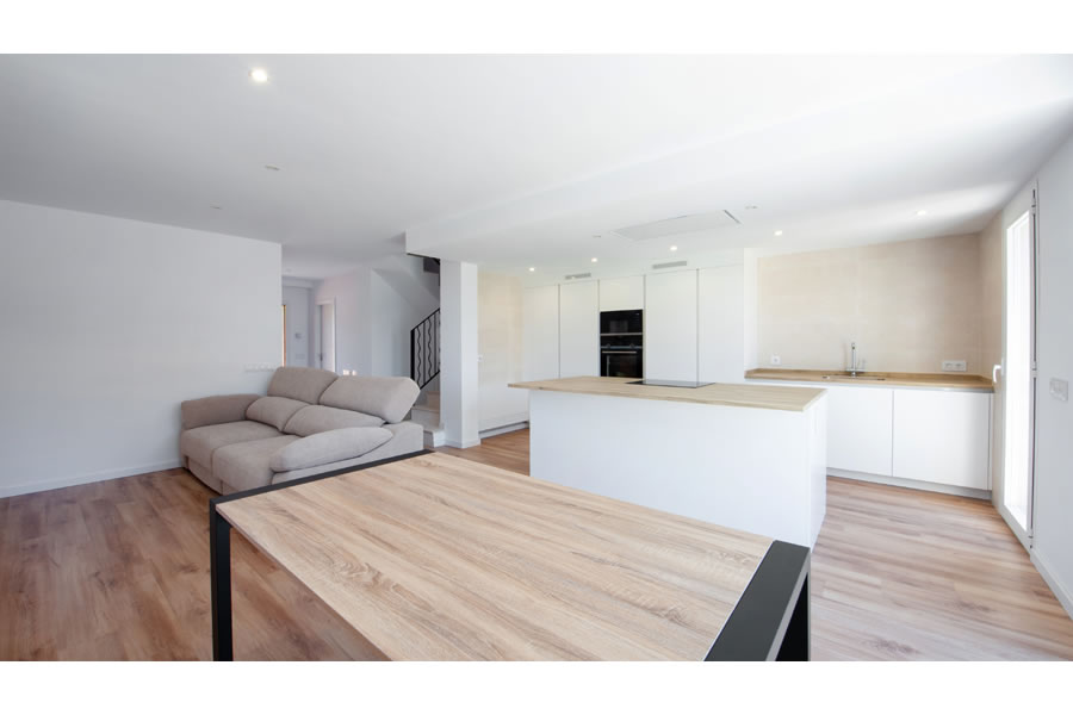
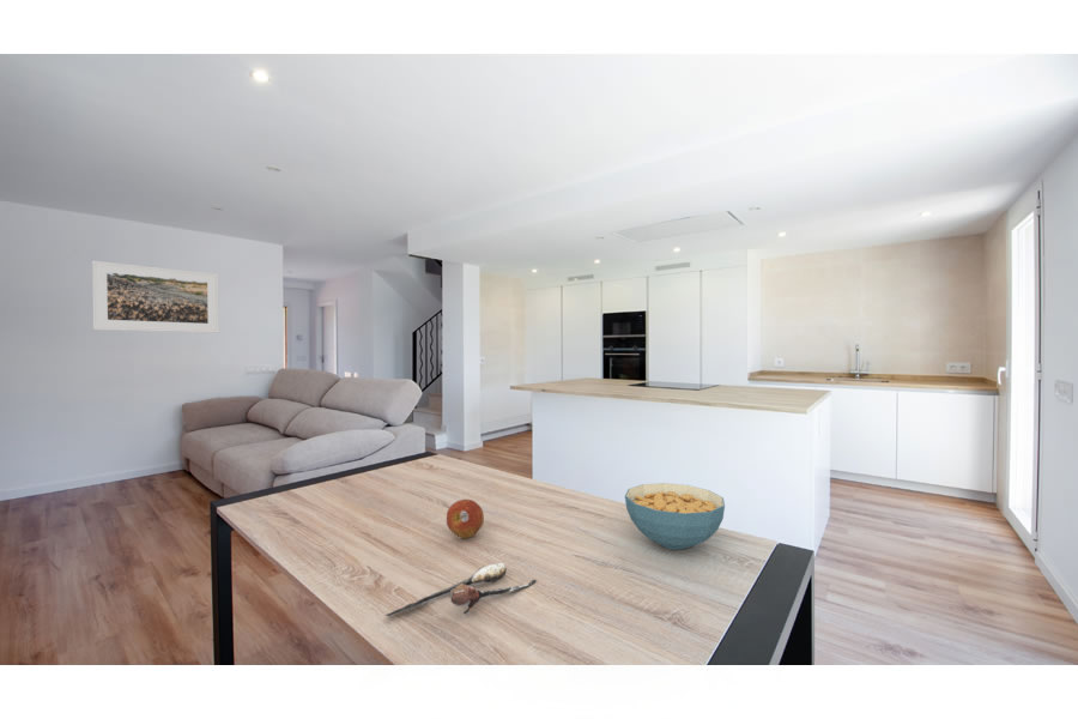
+ spoon (465, 585)
+ fruit (465, 519)
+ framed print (161, 300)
+ cereal bowl (673, 520)
